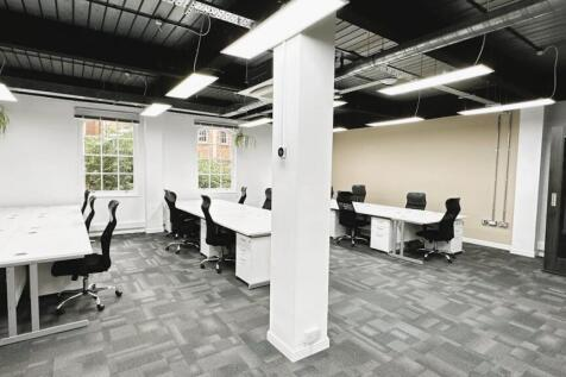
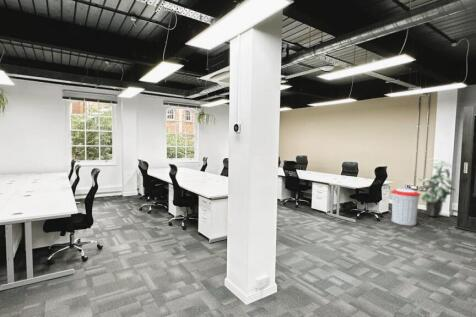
+ indoor plant (435, 187)
+ trash can (404, 205)
